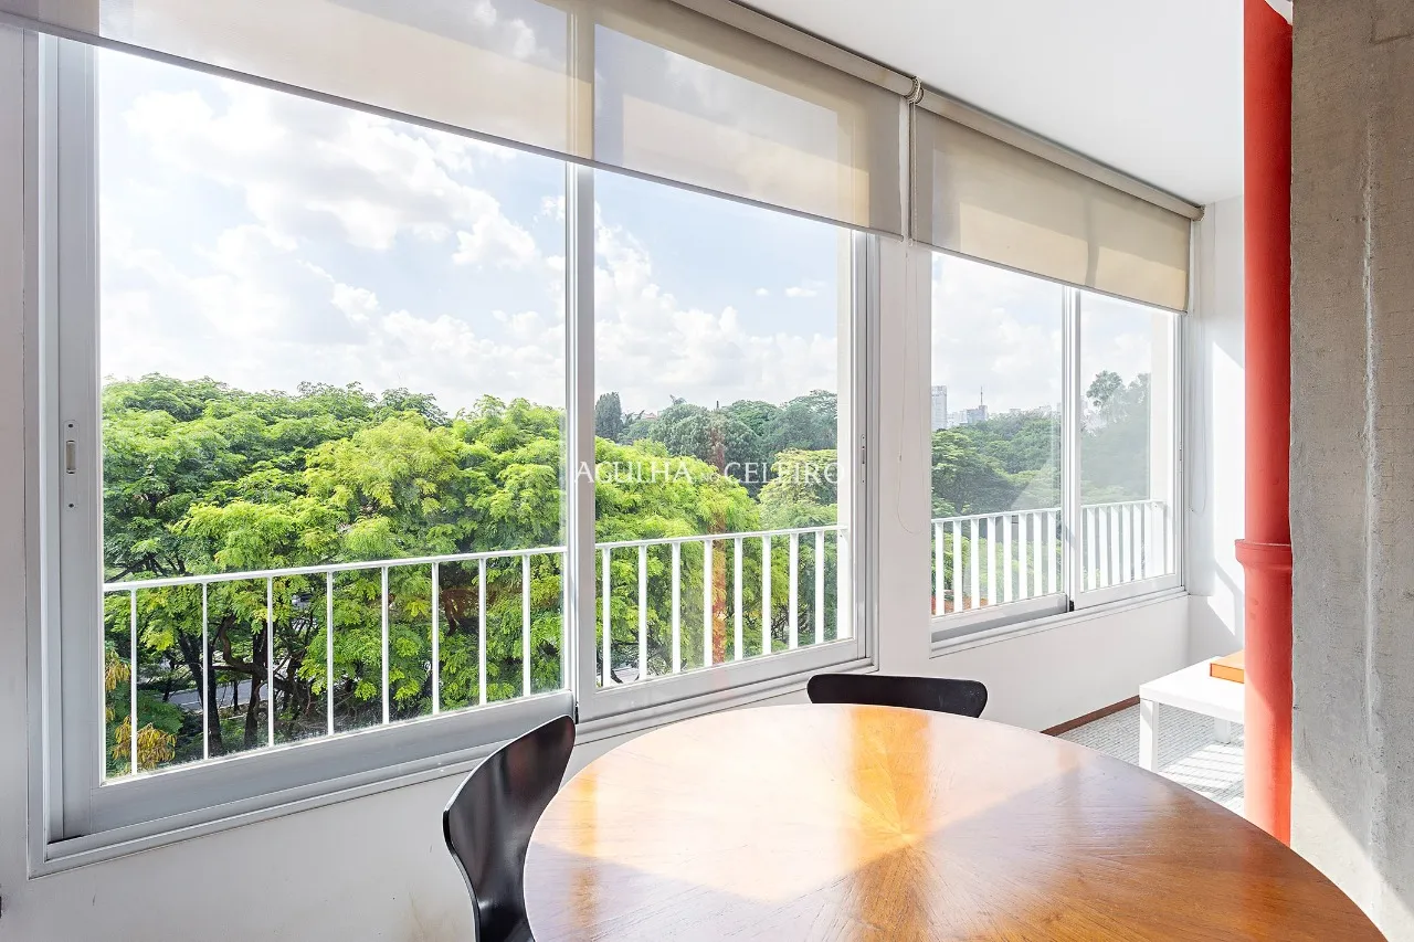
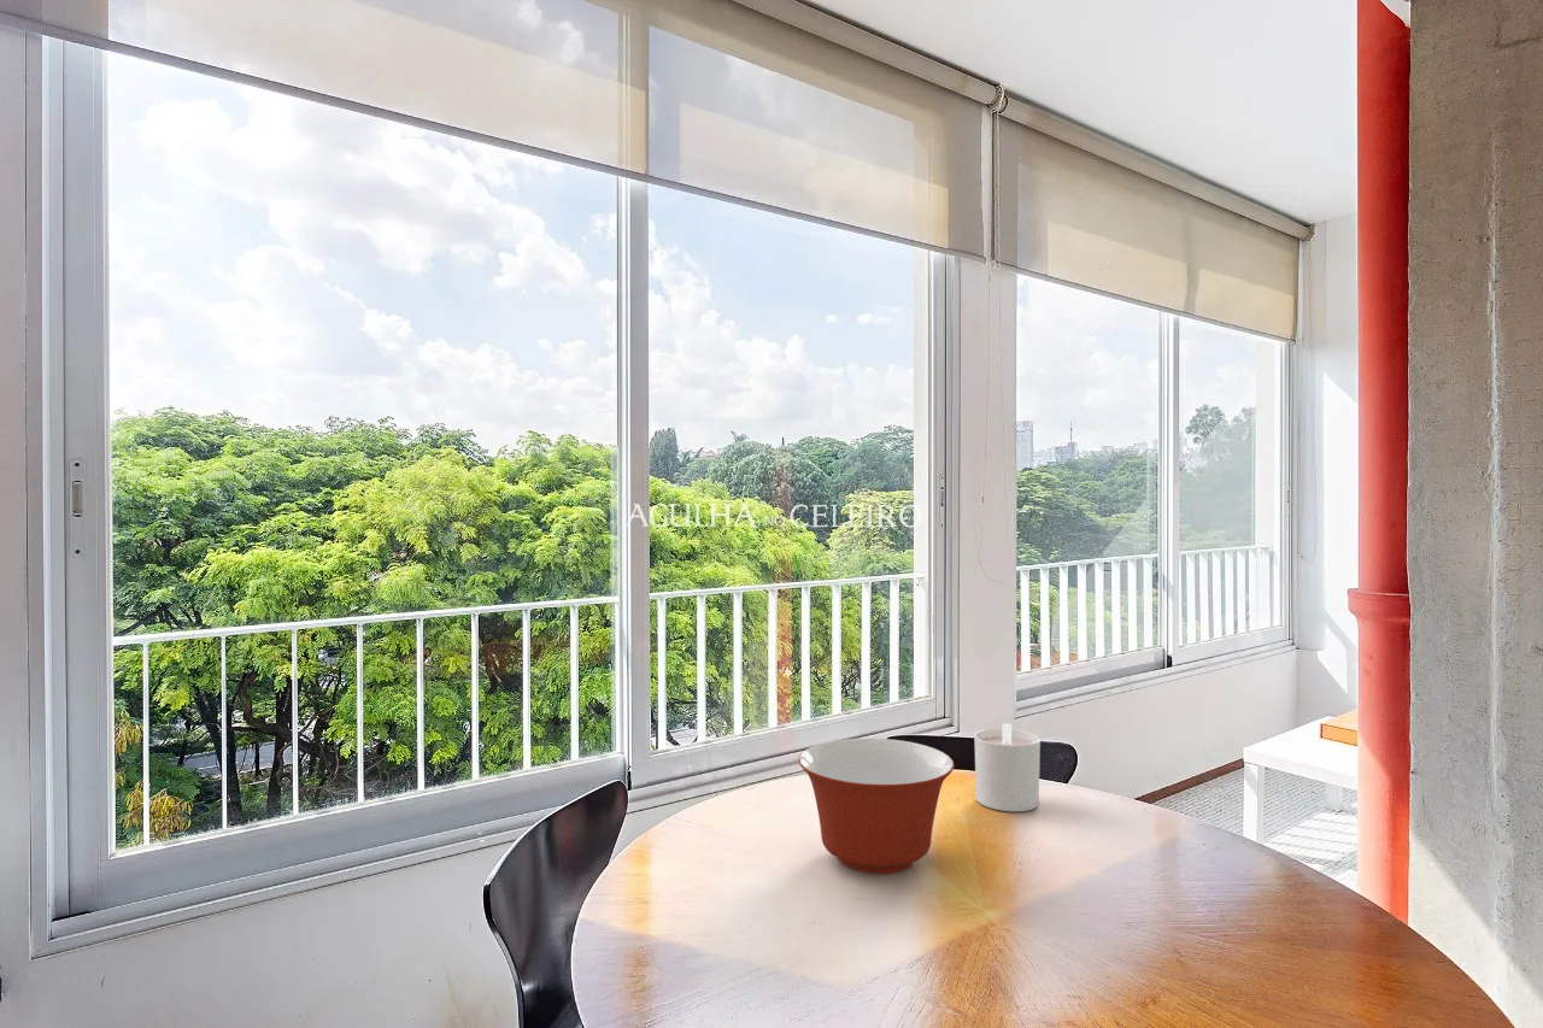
+ mixing bowl (875, 807)
+ candle (1007, 762)
